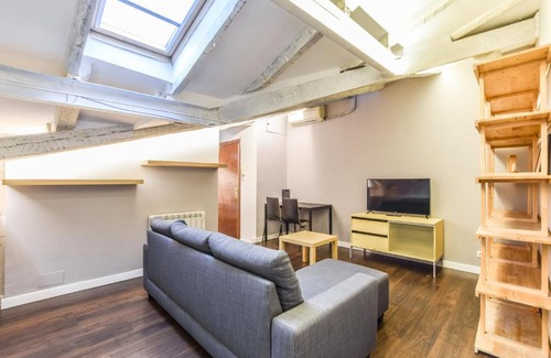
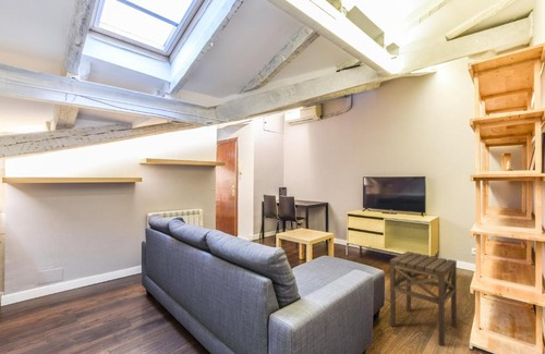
+ side table (422, 294)
